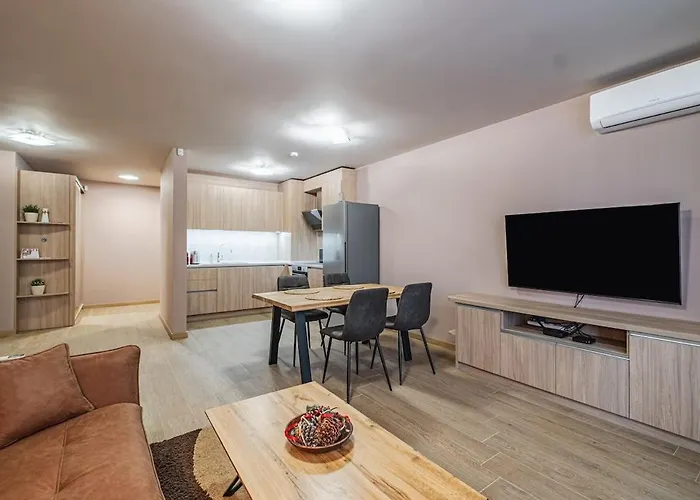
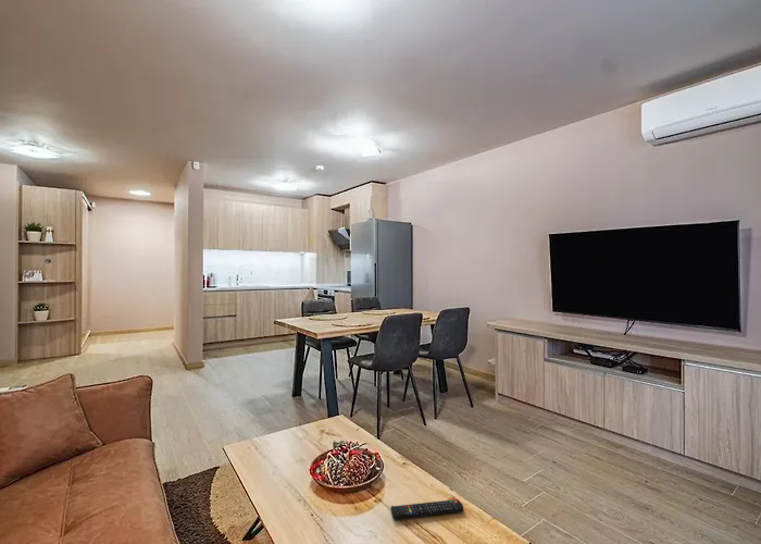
+ remote control (427, 509)
